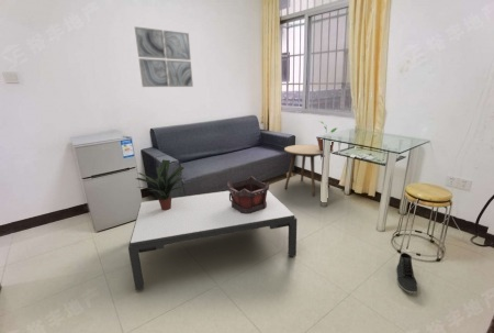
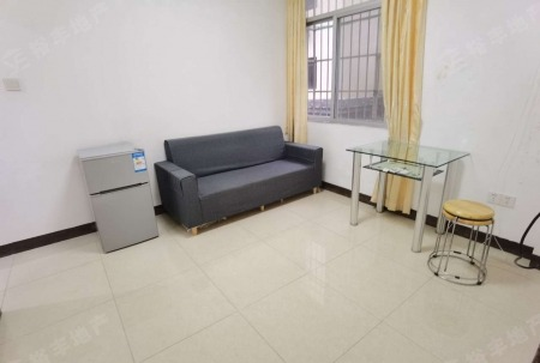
- coffee table (213, 226)
- sneaker (405, 271)
- side table (311, 168)
- wall art (167, 58)
- potted plant (329, 132)
- decorative container (248, 193)
- potted plant (159, 184)
